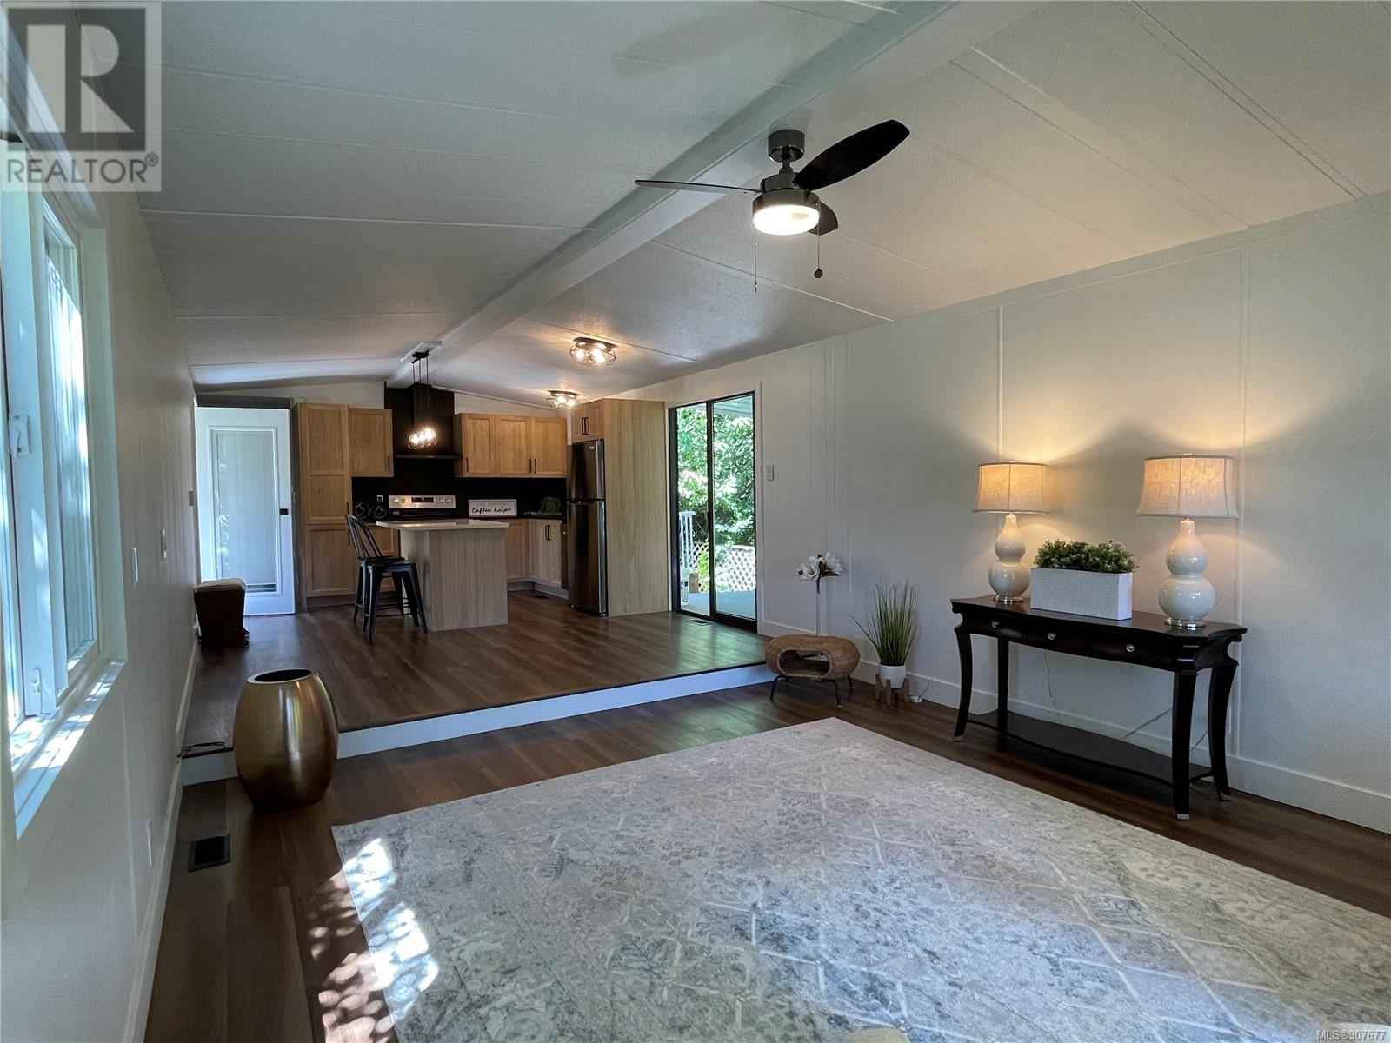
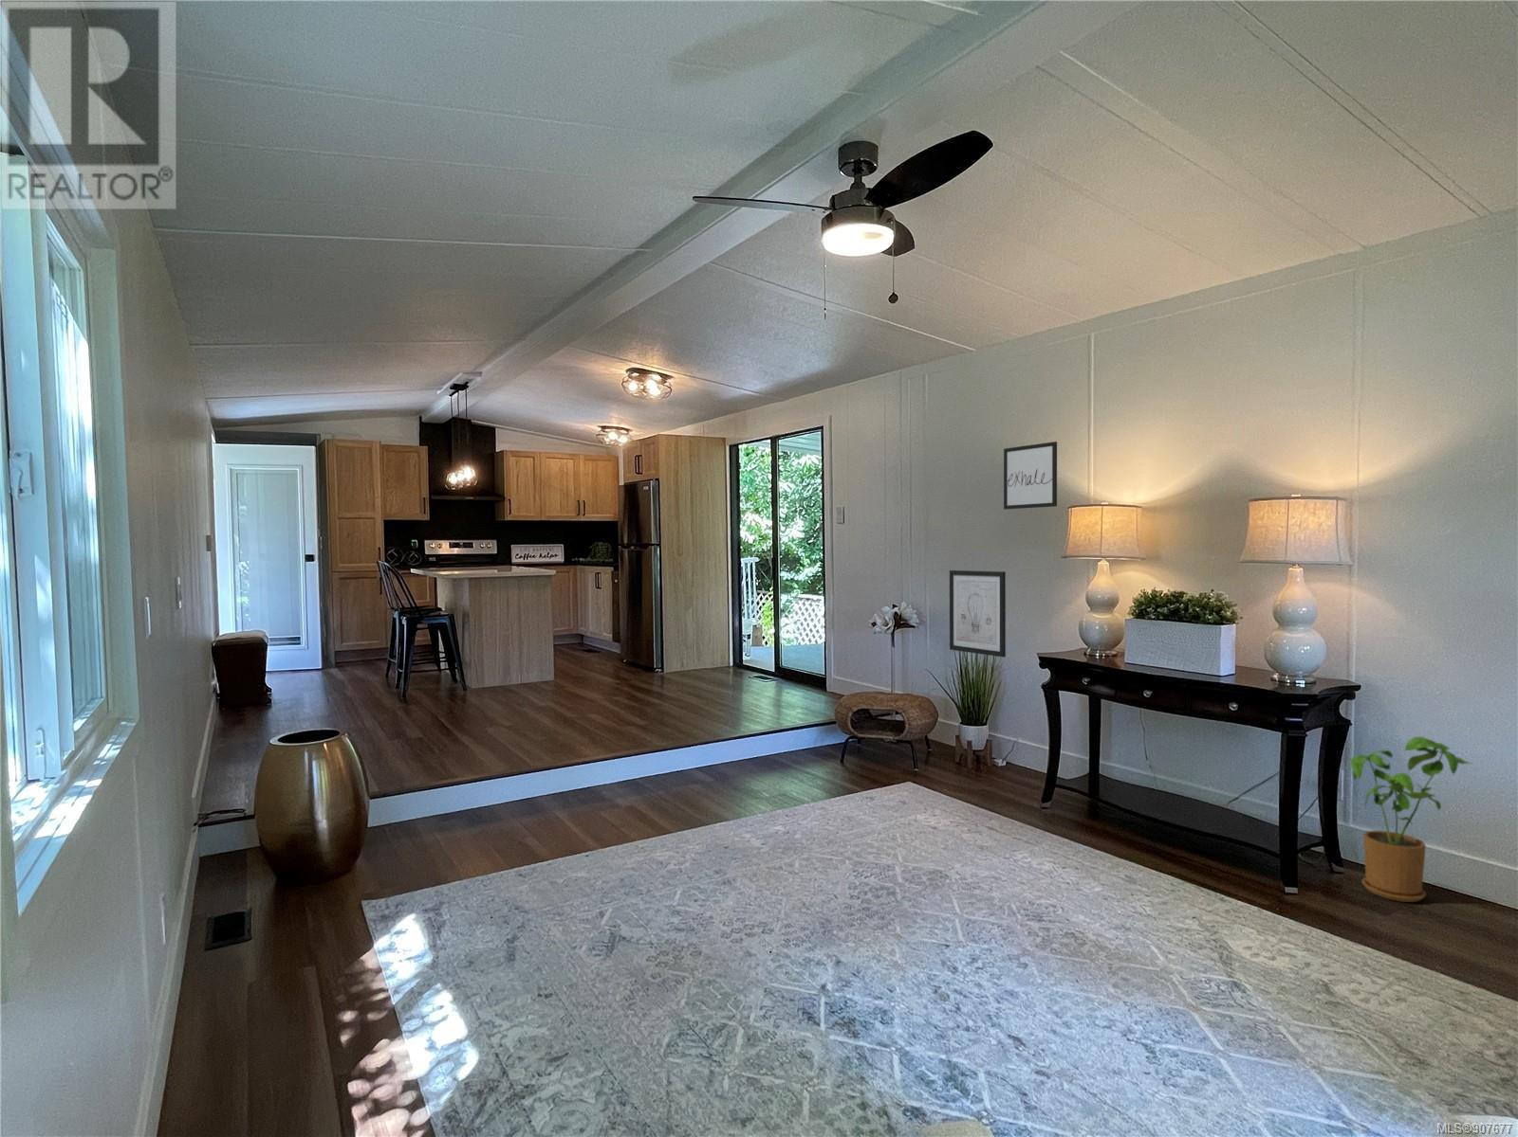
+ wall art (977, 611)
+ house plant (1396, 816)
+ wall art (1029, 477)
